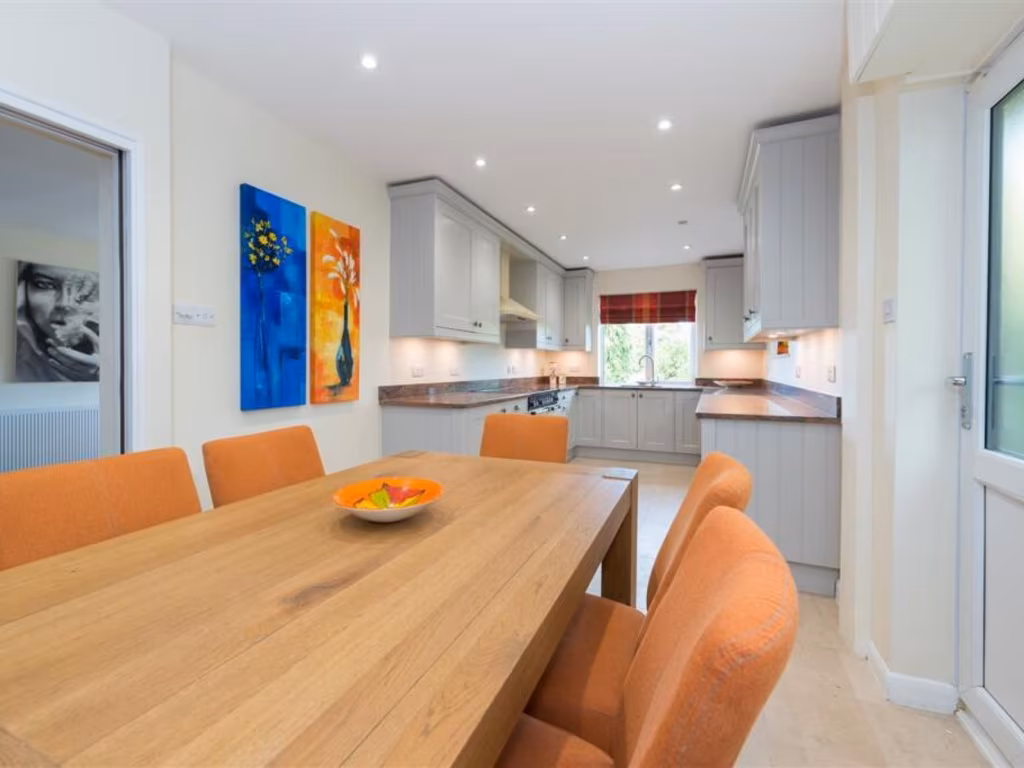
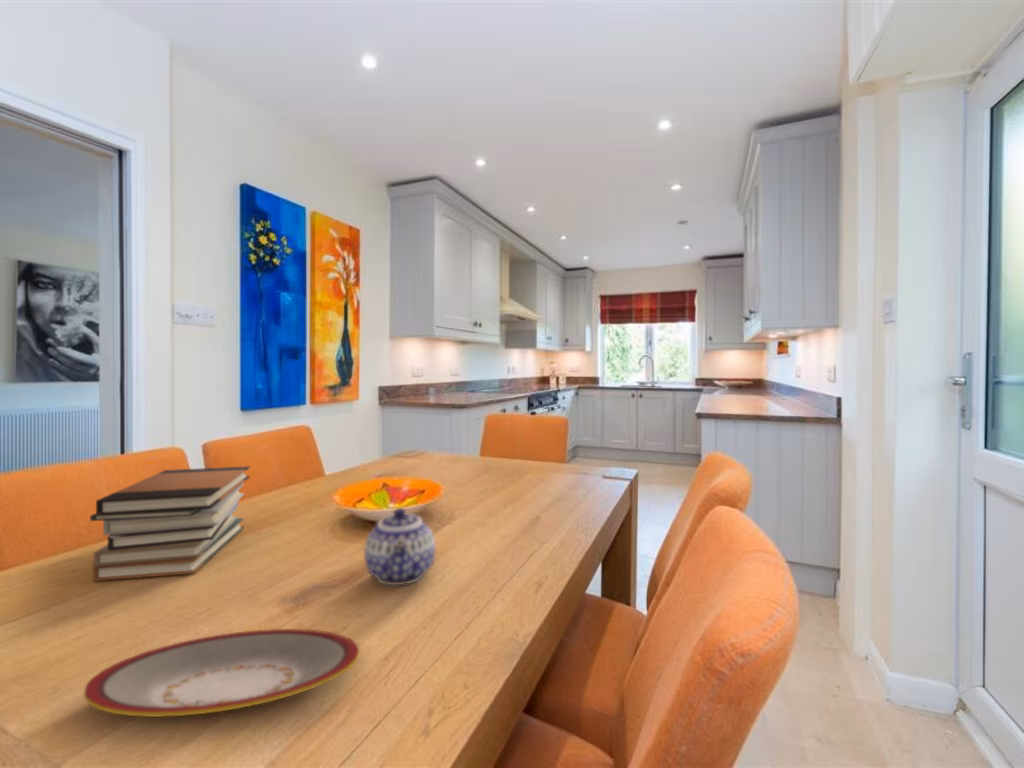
+ book stack (183, 515)
+ plate (231, 675)
+ teapot (400, 541)
